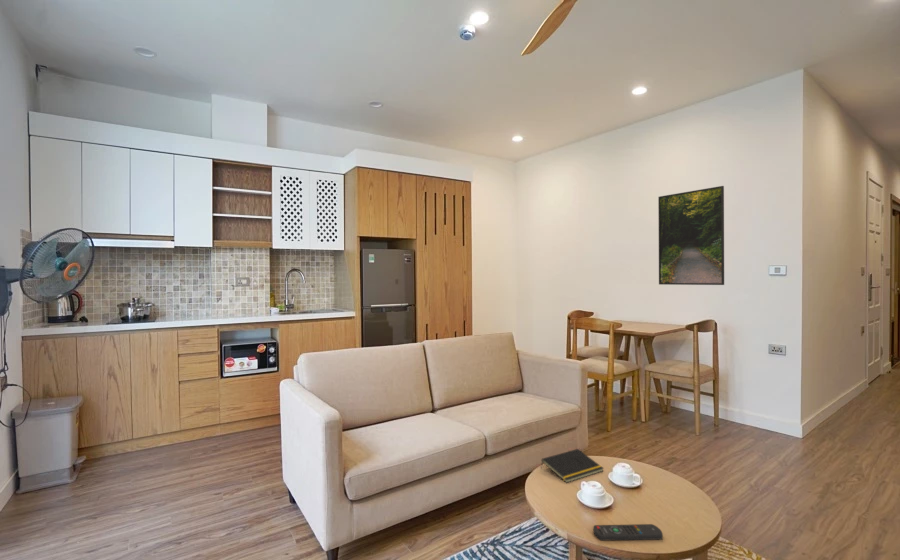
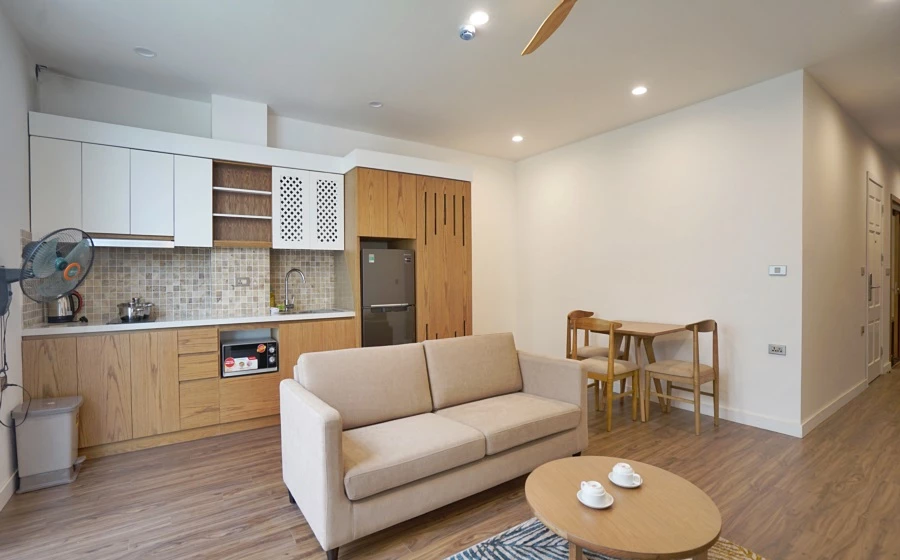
- remote control (627, 531)
- notepad (572, 464)
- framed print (689, 238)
